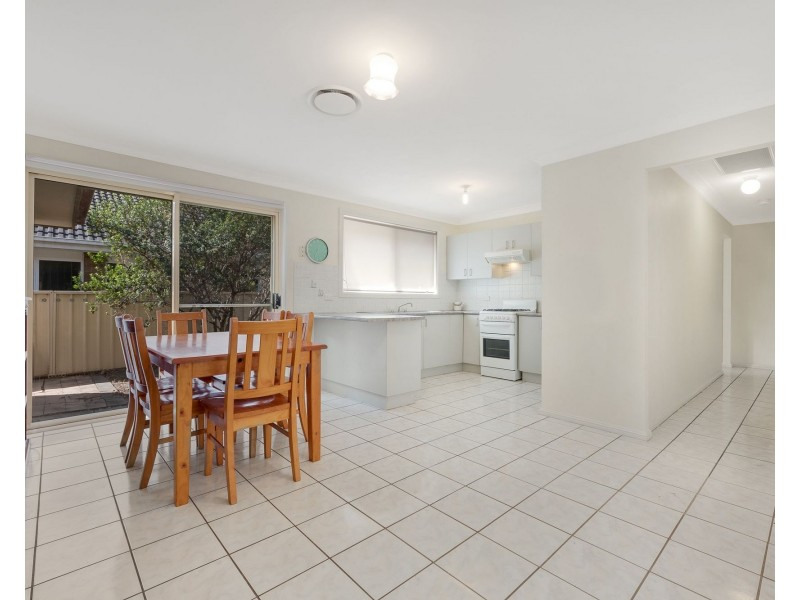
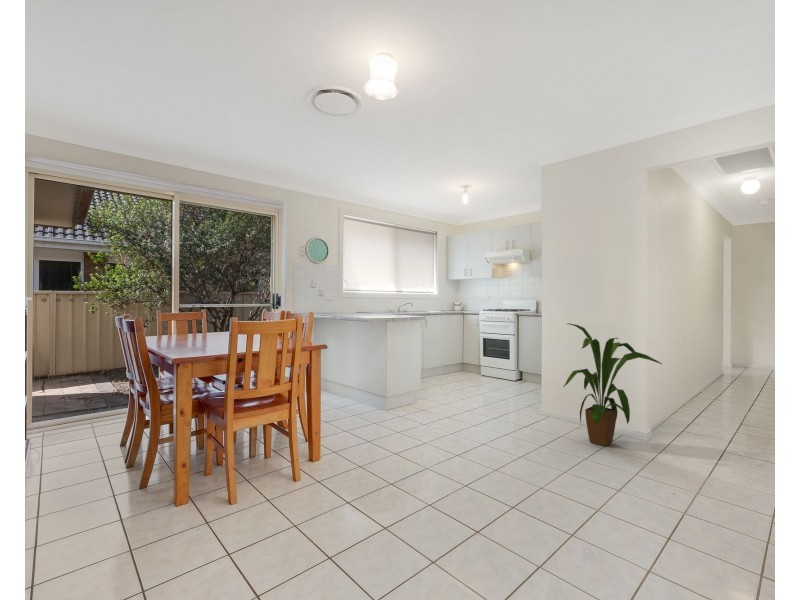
+ house plant (611, 385)
